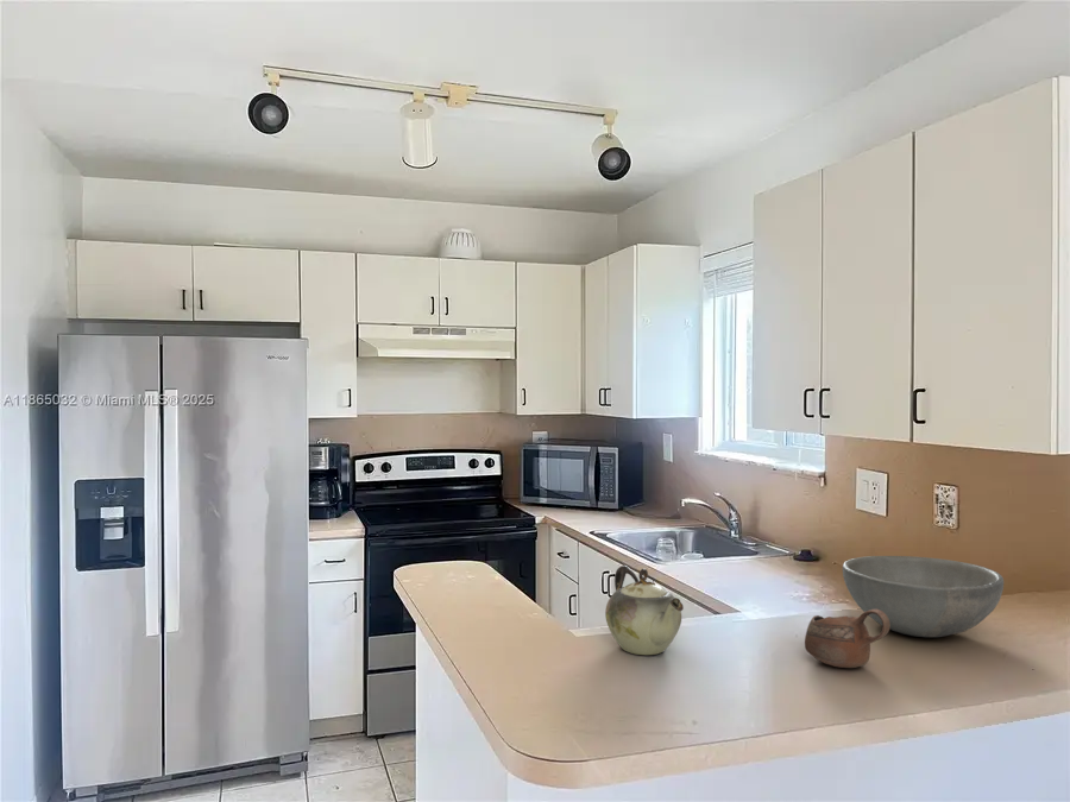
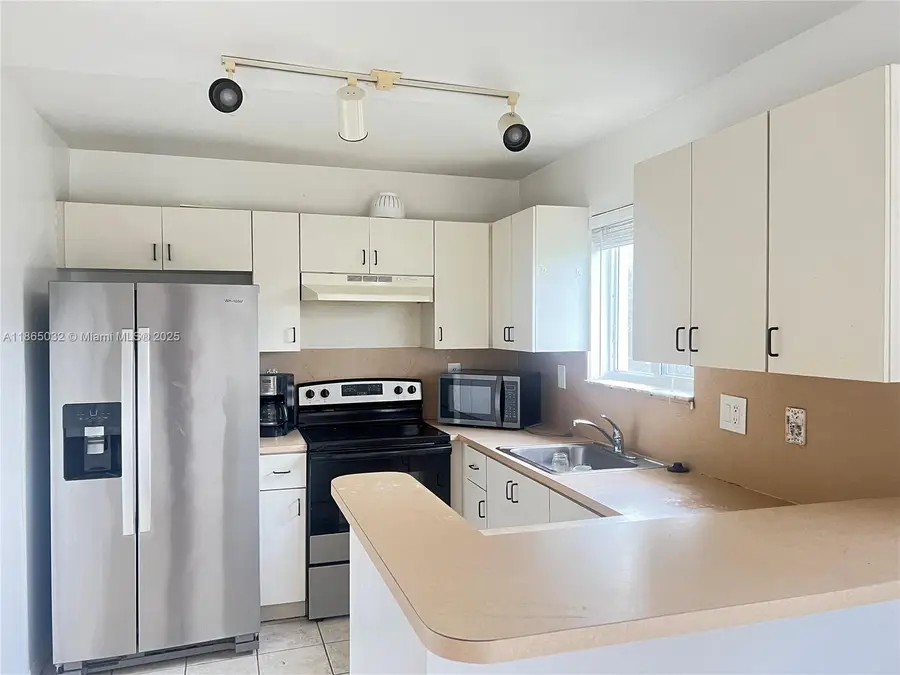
- bowl (918, 599)
- cup (842, 634)
- teapot (646, 610)
